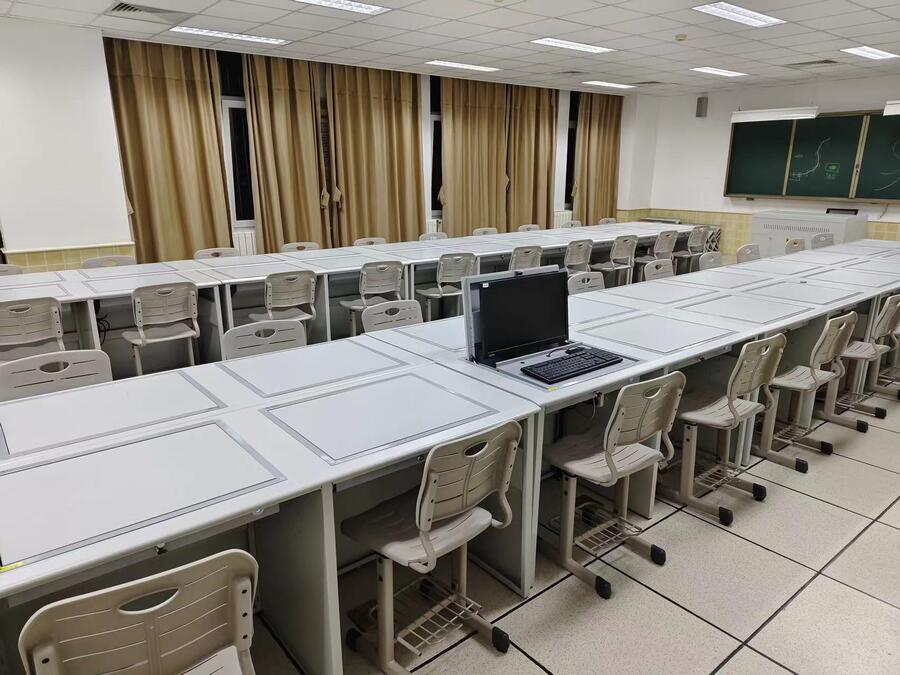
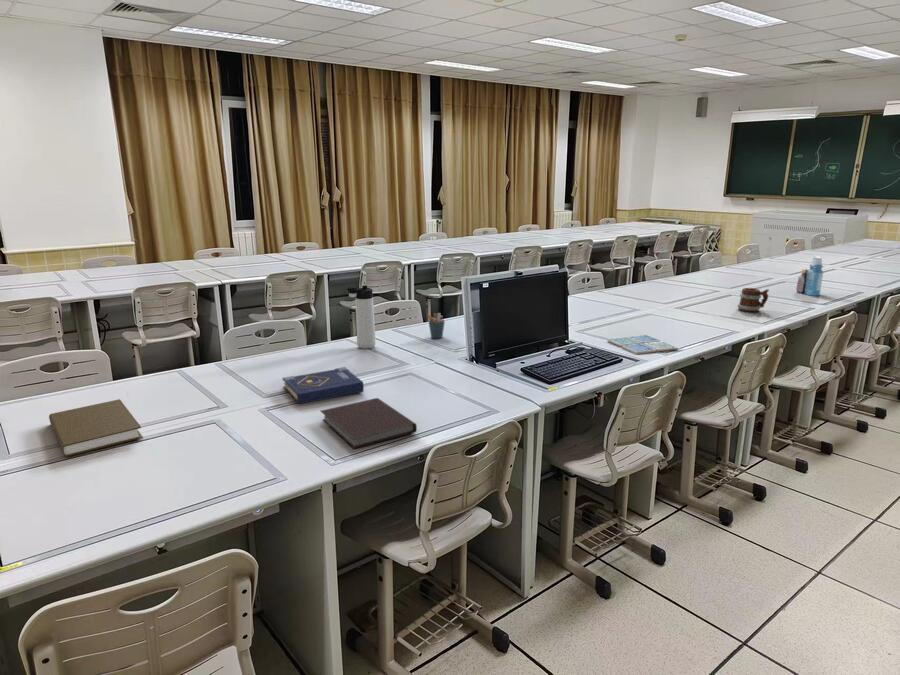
+ drink coaster (641, 343)
+ notebook (367, 421)
+ bottle (810, 274)
+ thermos bottle (361, 317)
+ mug (753, 299)
+ book (94, 425)
+ pen holder (436, 324)
+ book (323, 384)
